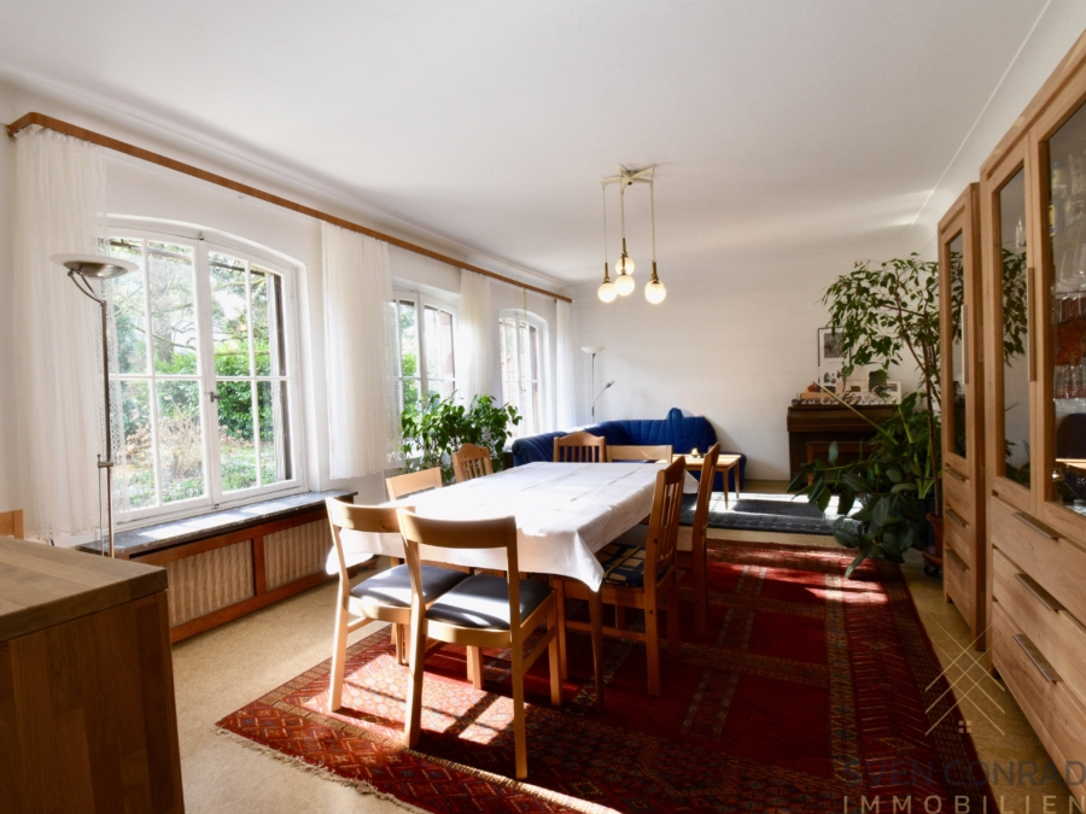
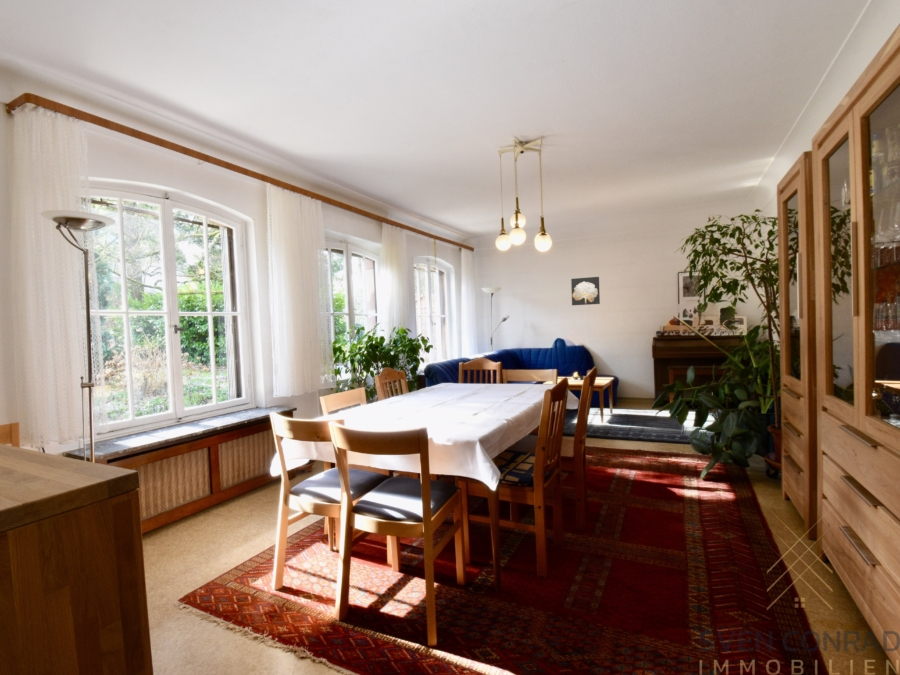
+ wall art (585, 291)
